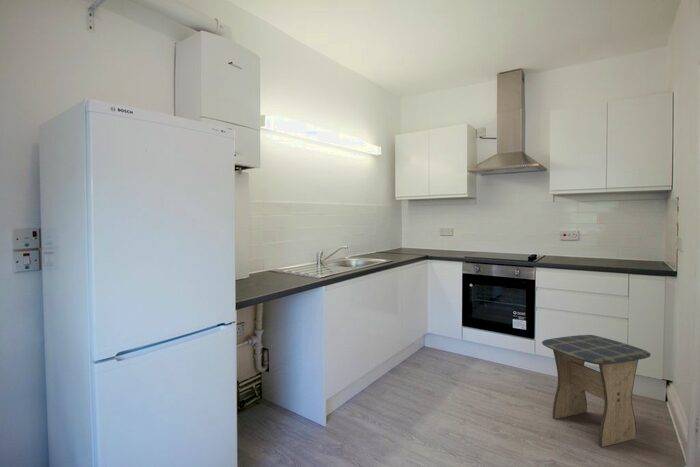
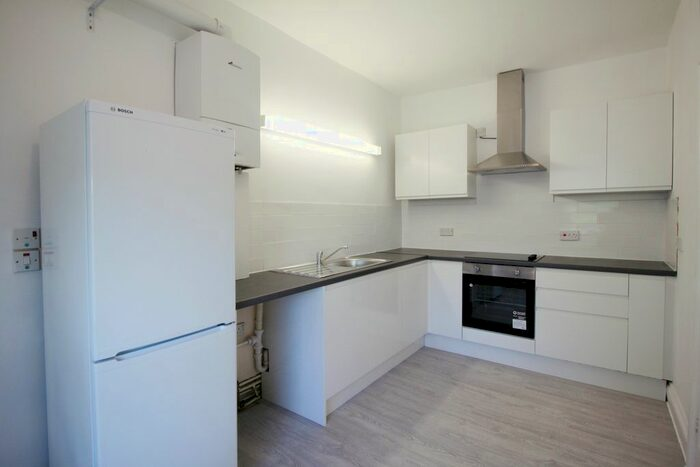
- stool (592, 387)
